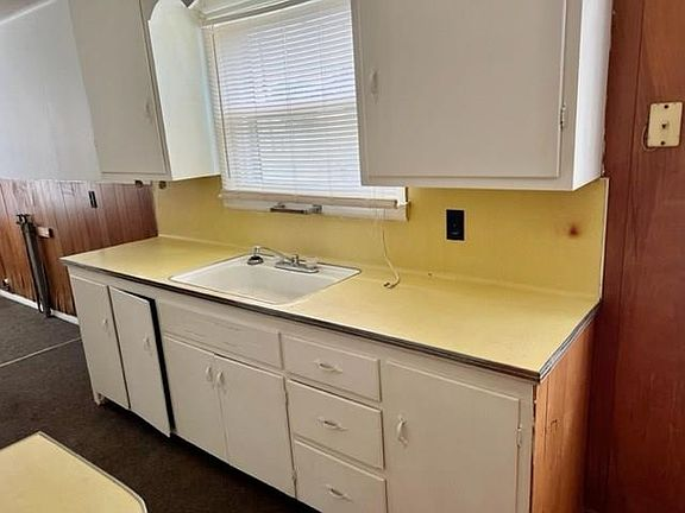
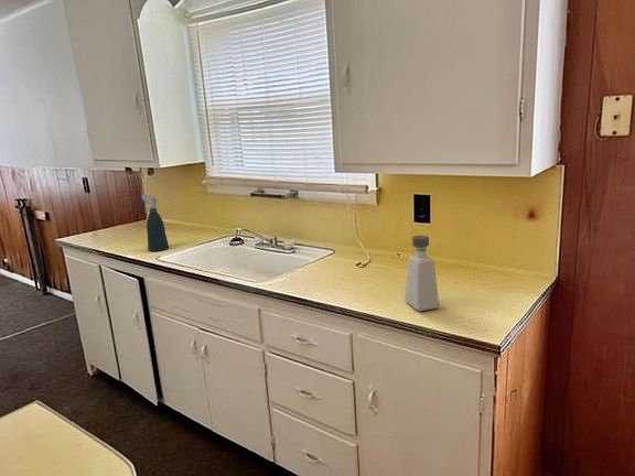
+ spray bottle (152, 221)
+ soap dispenser (421, 271)
